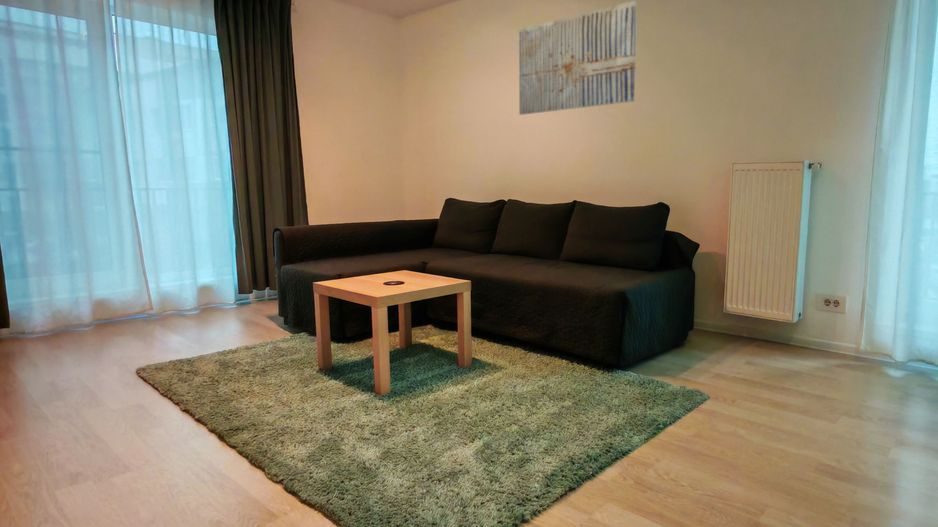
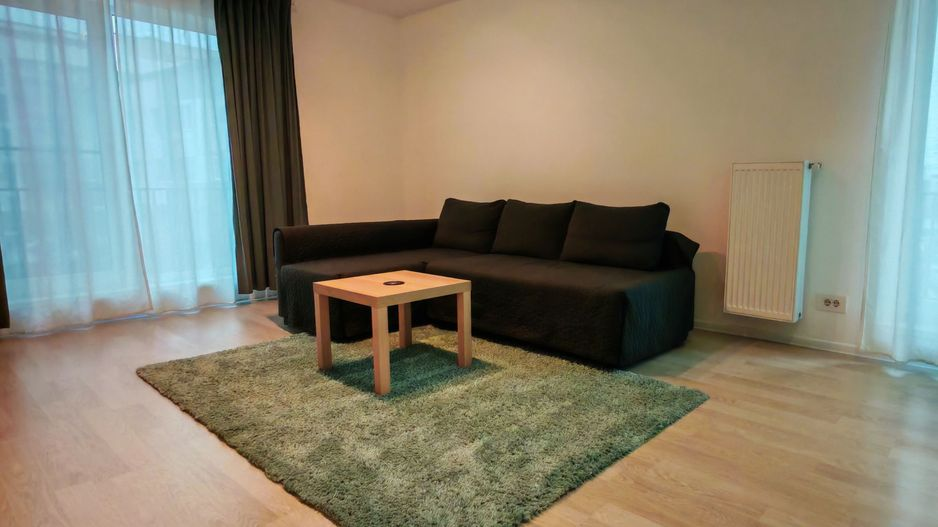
- wall art (572, 63)
